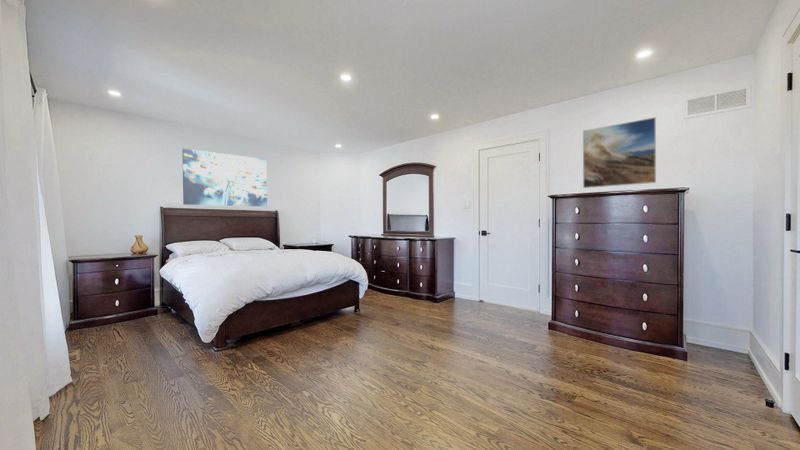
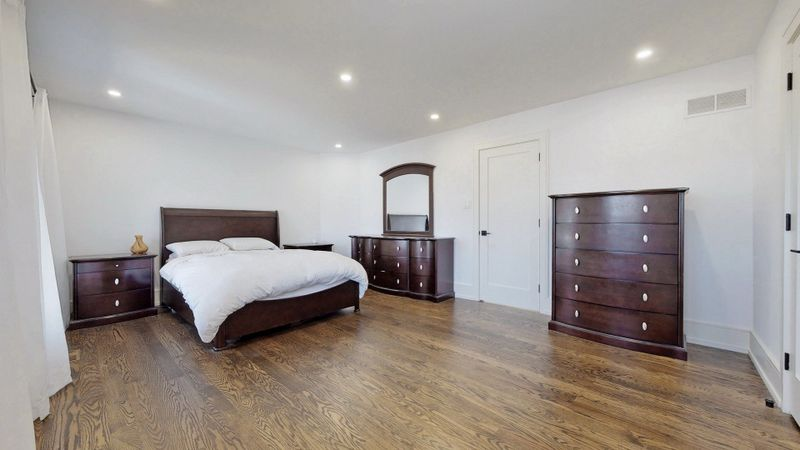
- wall art (228, 180)
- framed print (617, 155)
